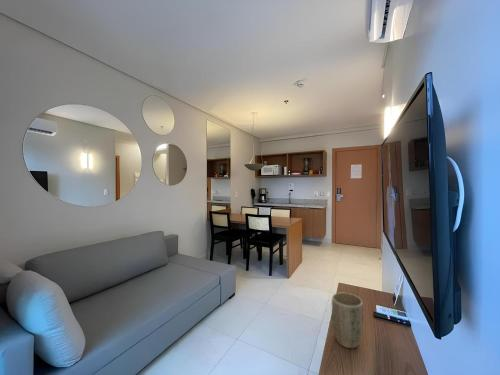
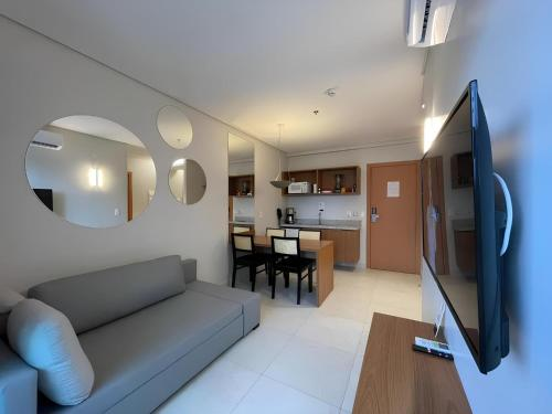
- plant pot (347, 320)
